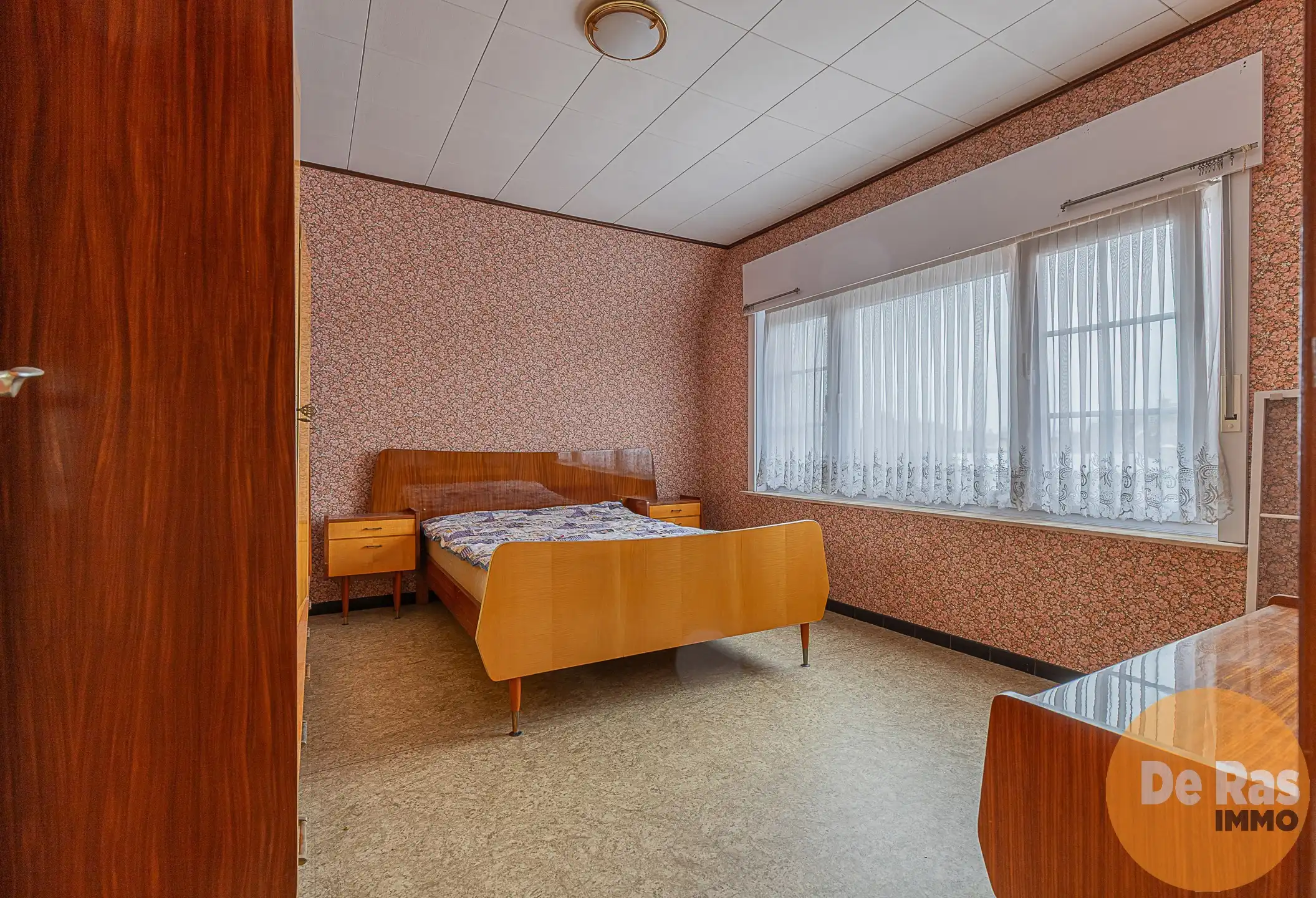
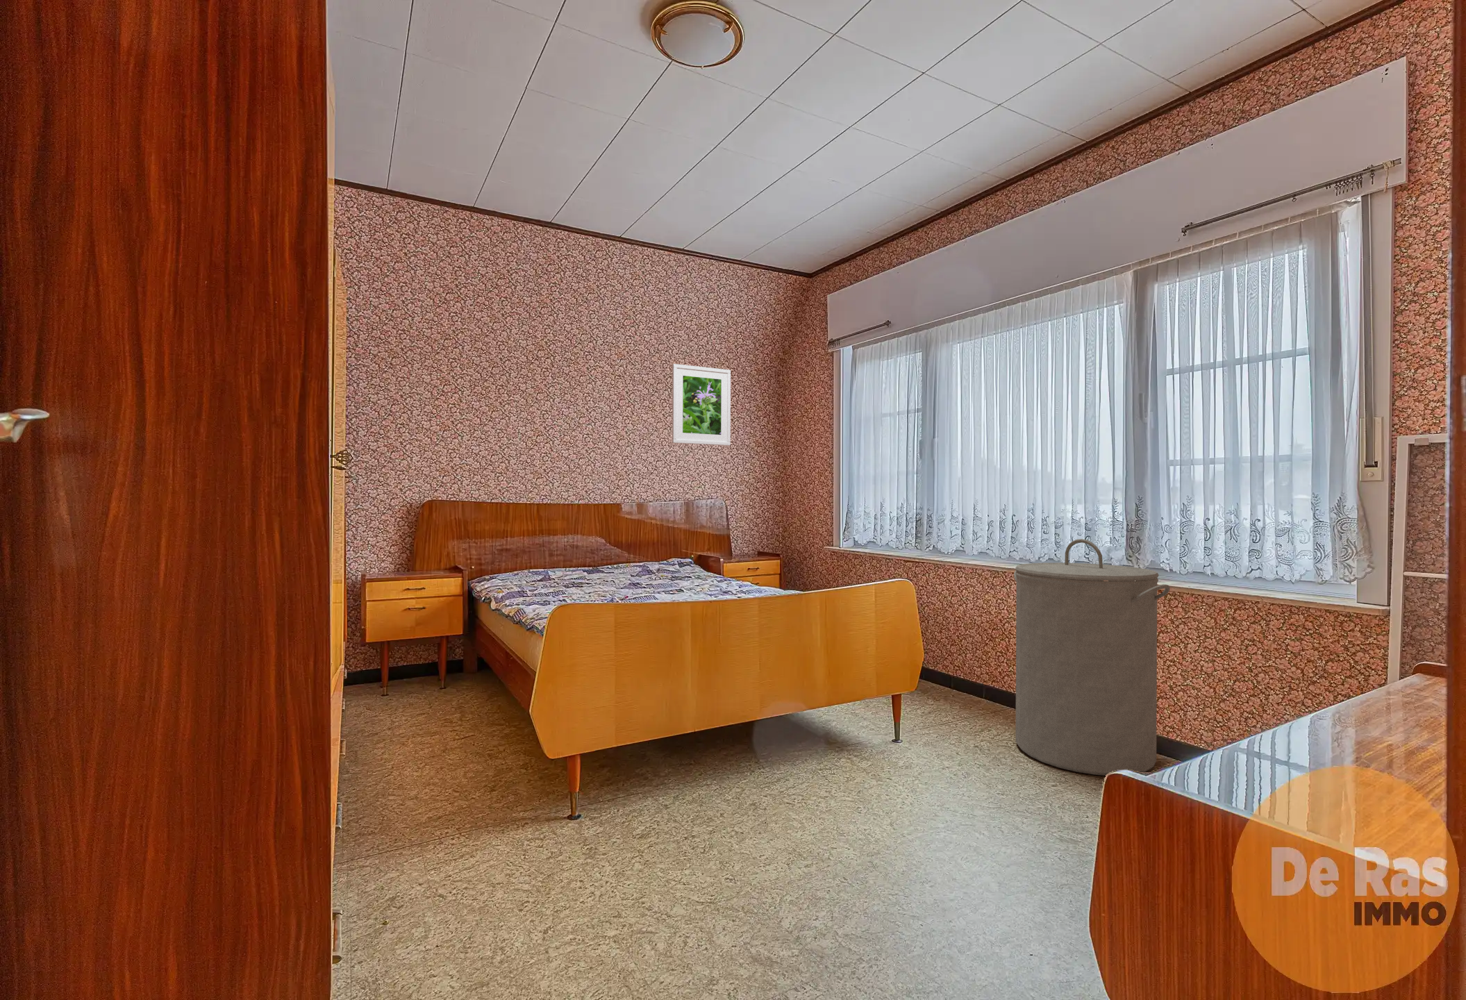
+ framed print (702, 405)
+ laundry hamper (1084, 645)
